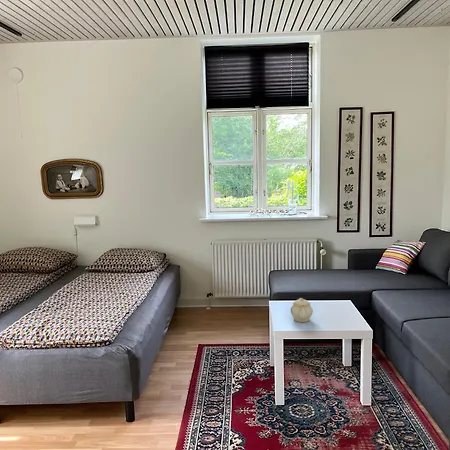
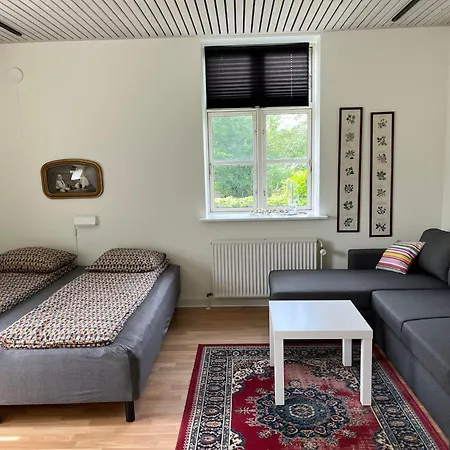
- teapot (301, 308)
